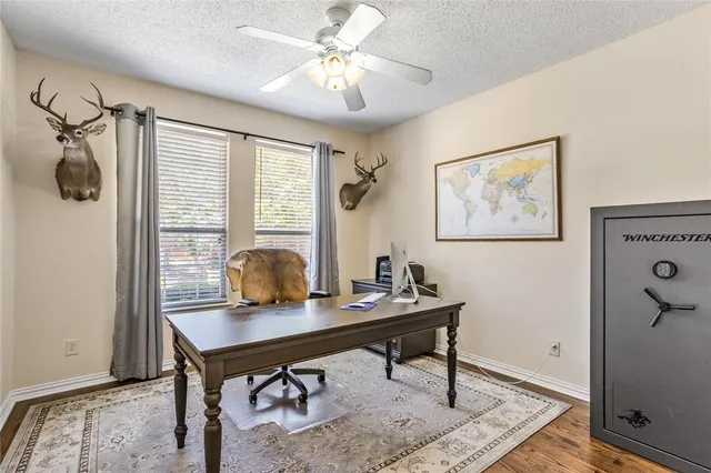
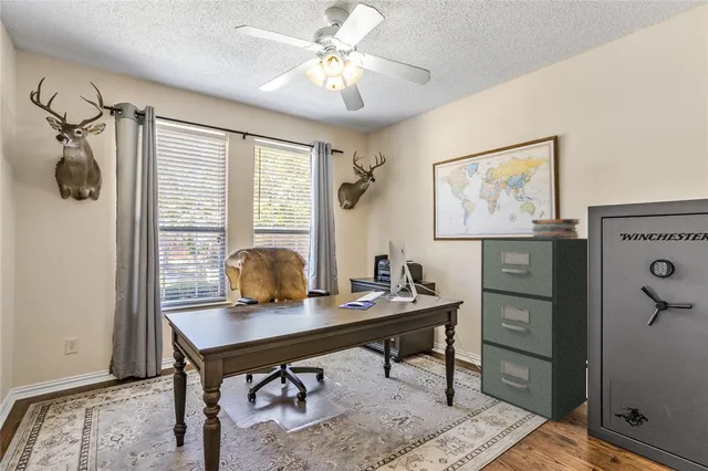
+ book stack (554, 228)
+ filing cabinet (532, 317)
